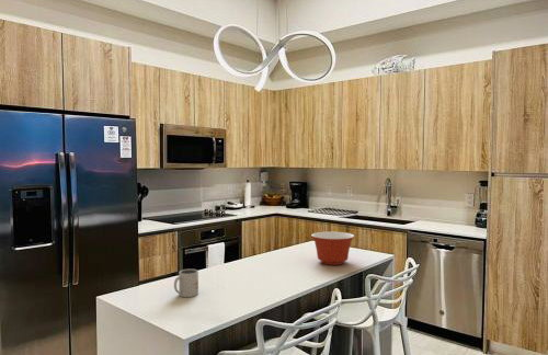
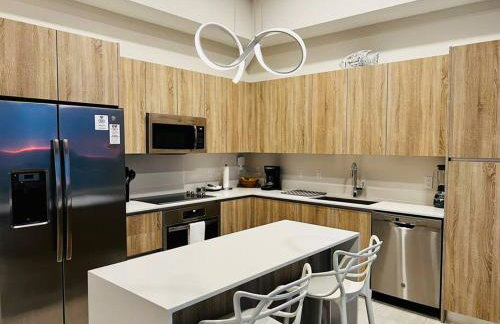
- mug (185, 283)
- mixing bowl (332, 249)
